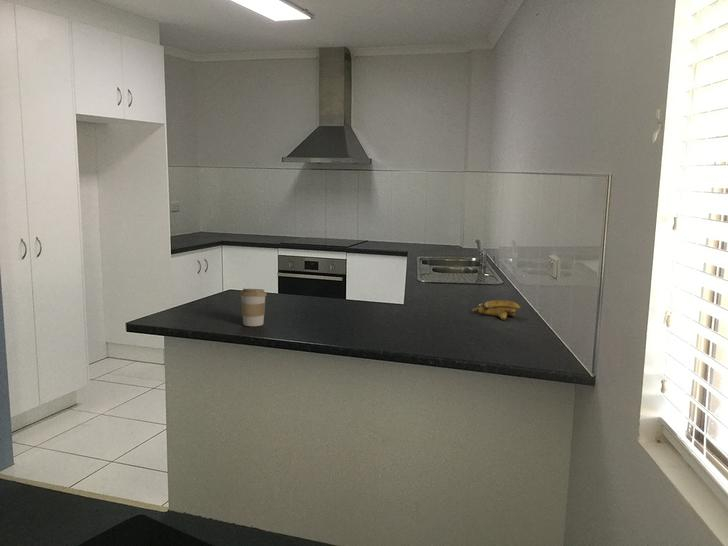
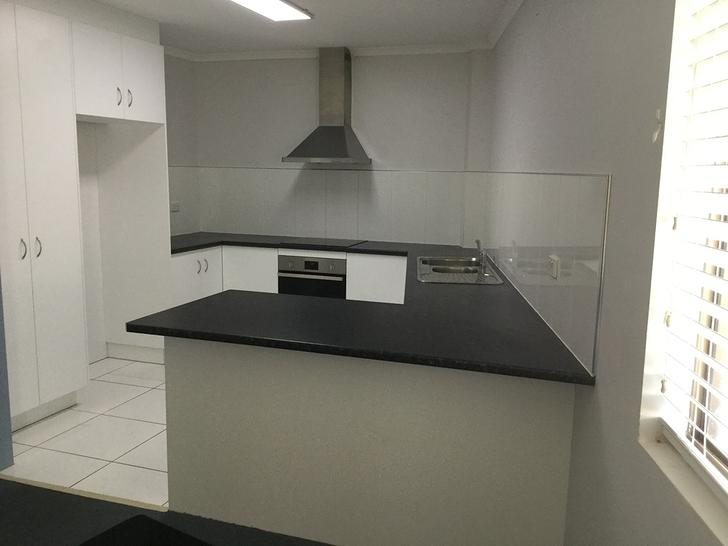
- banana (496, 309)
- coffee cup (253, 306)
